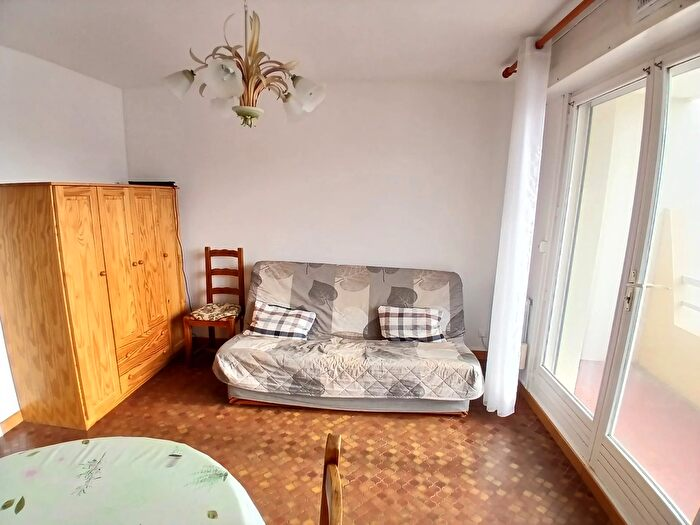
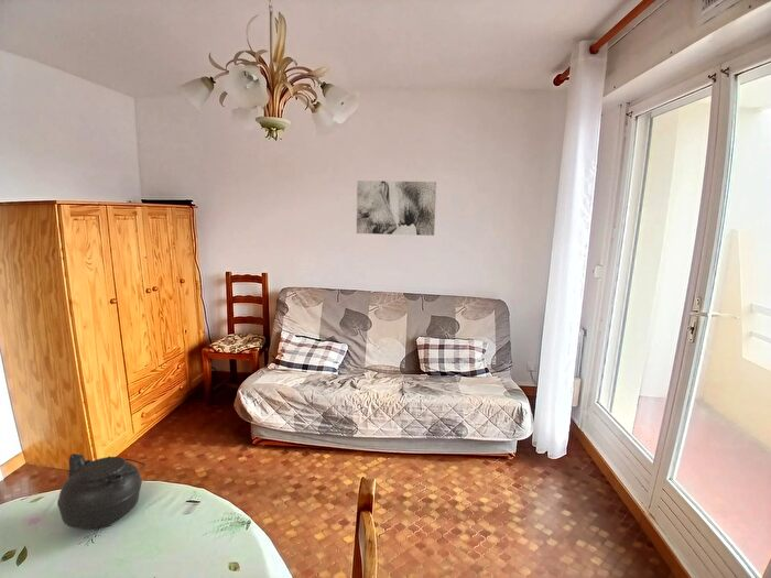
+ wall art (395, 208)
+ teapot (97, 488)
